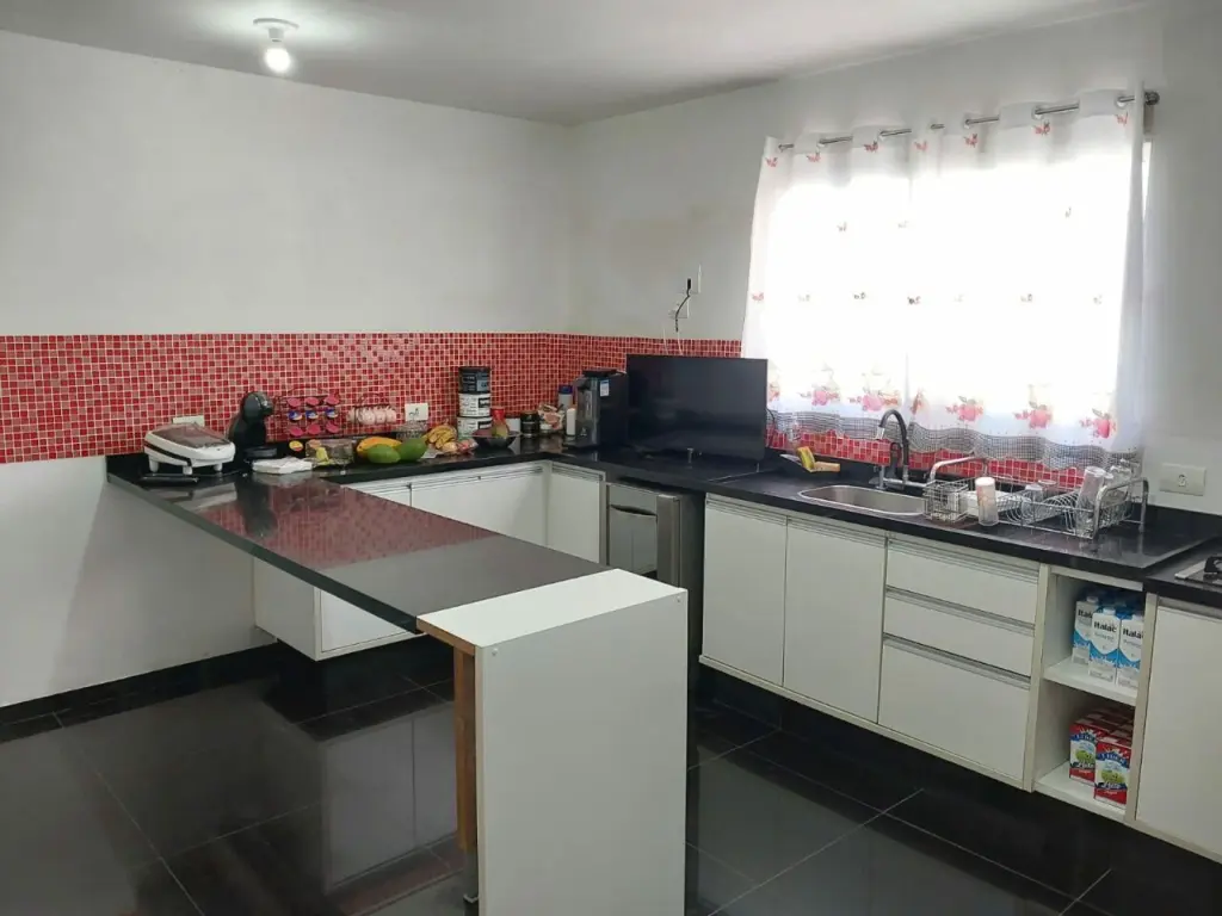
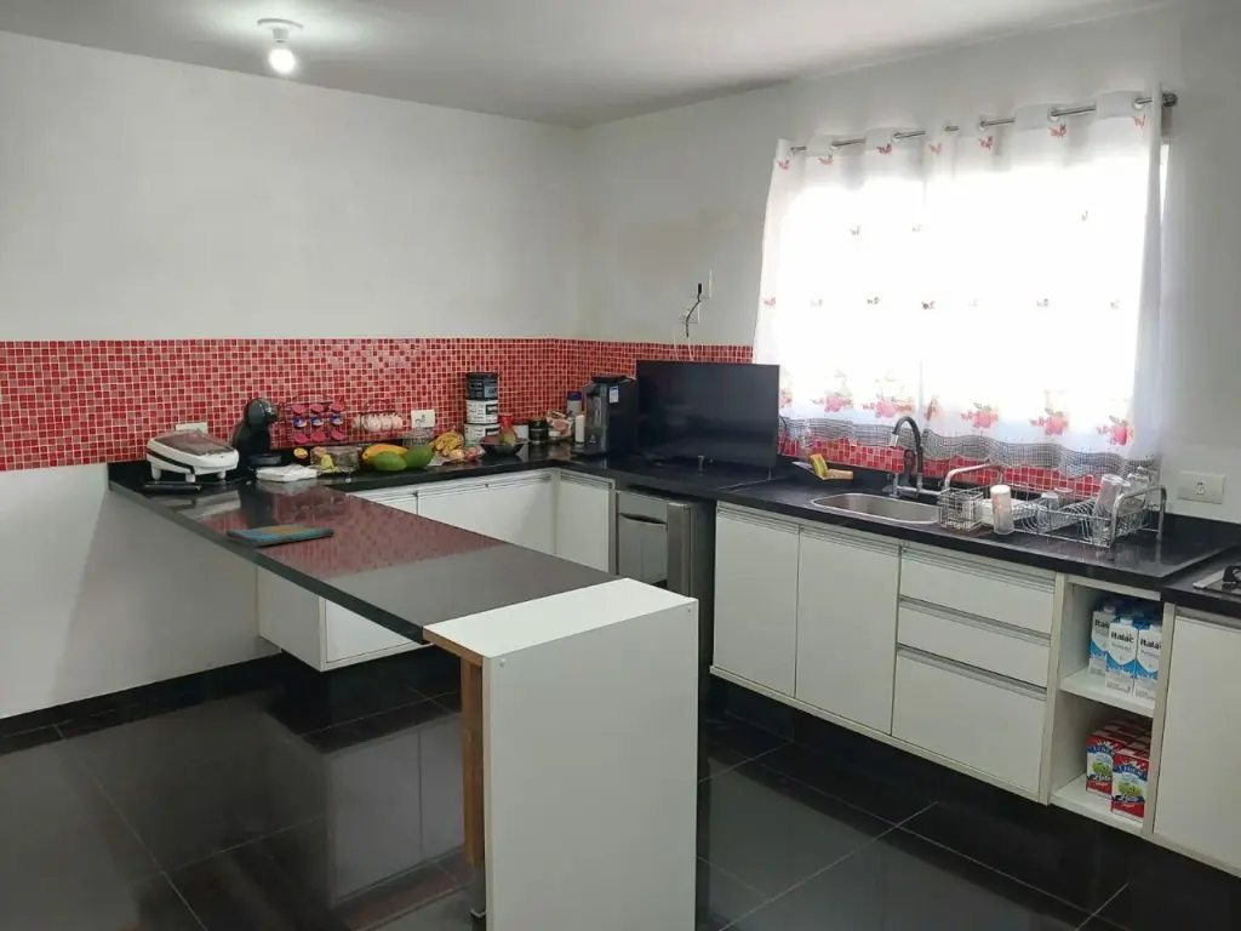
+ dish towel (280, 532)
